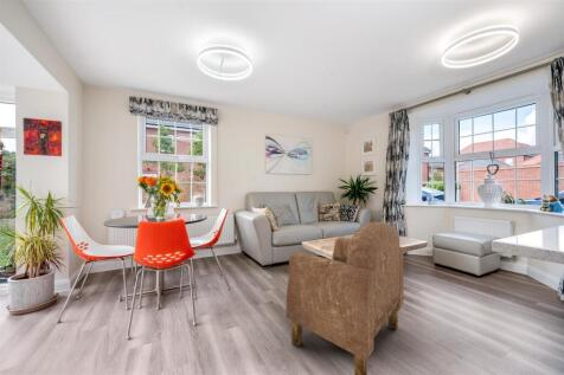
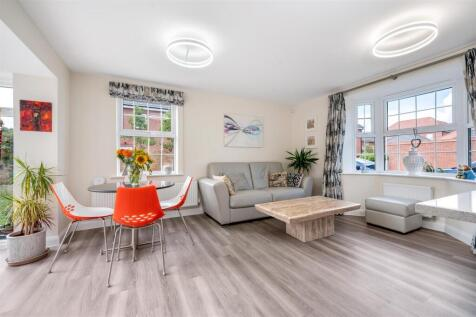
- armchair (342, 274)
